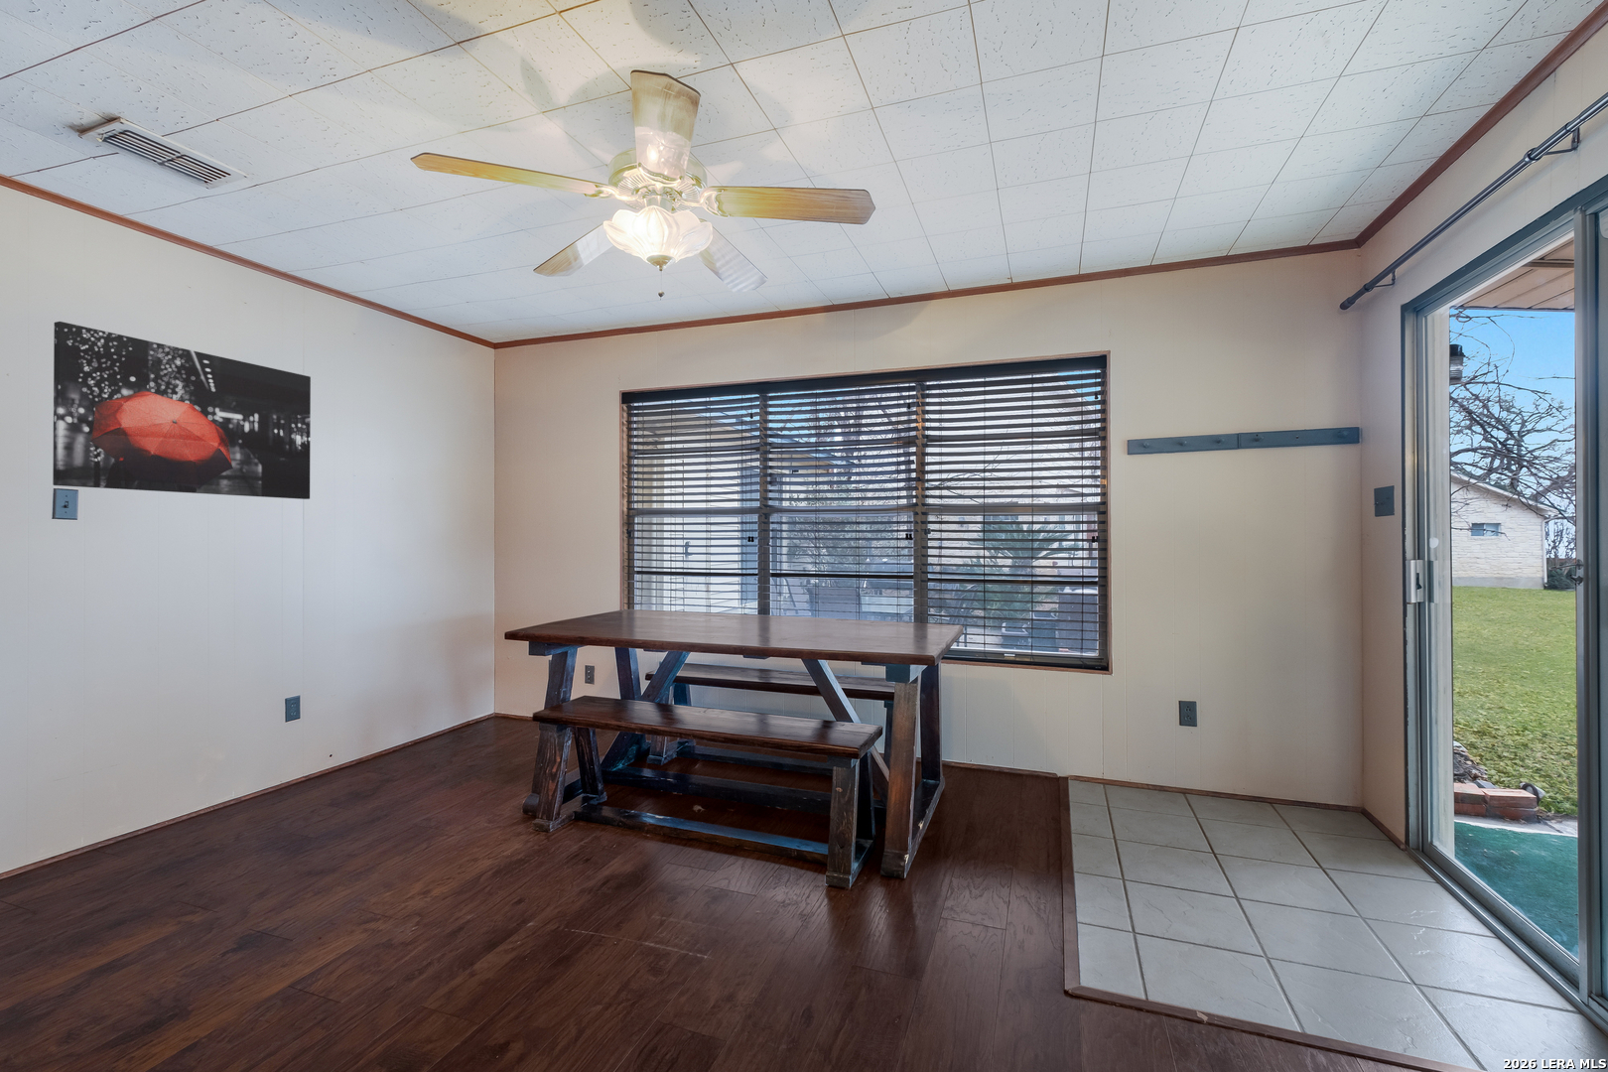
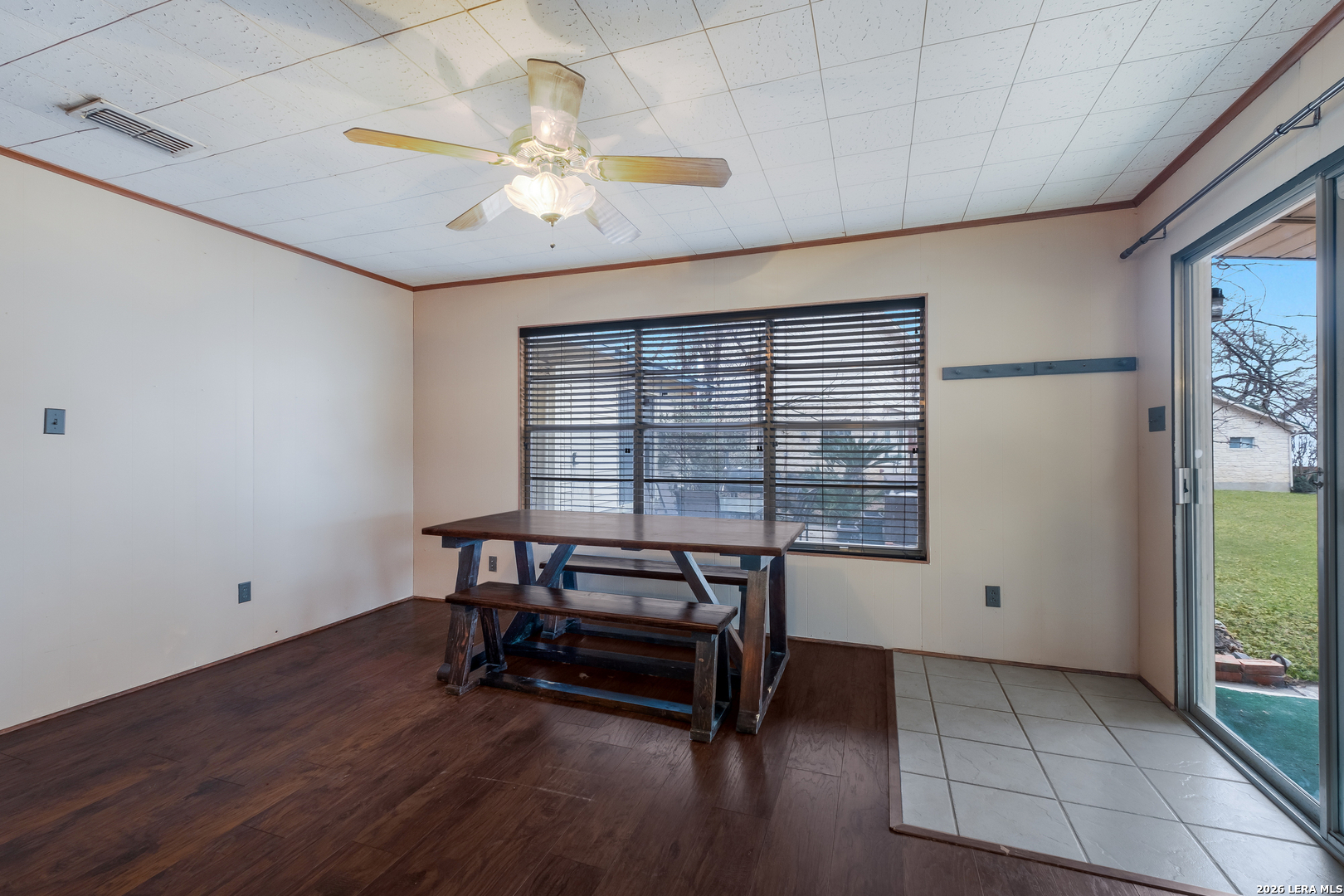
- wall art (200, 422)
